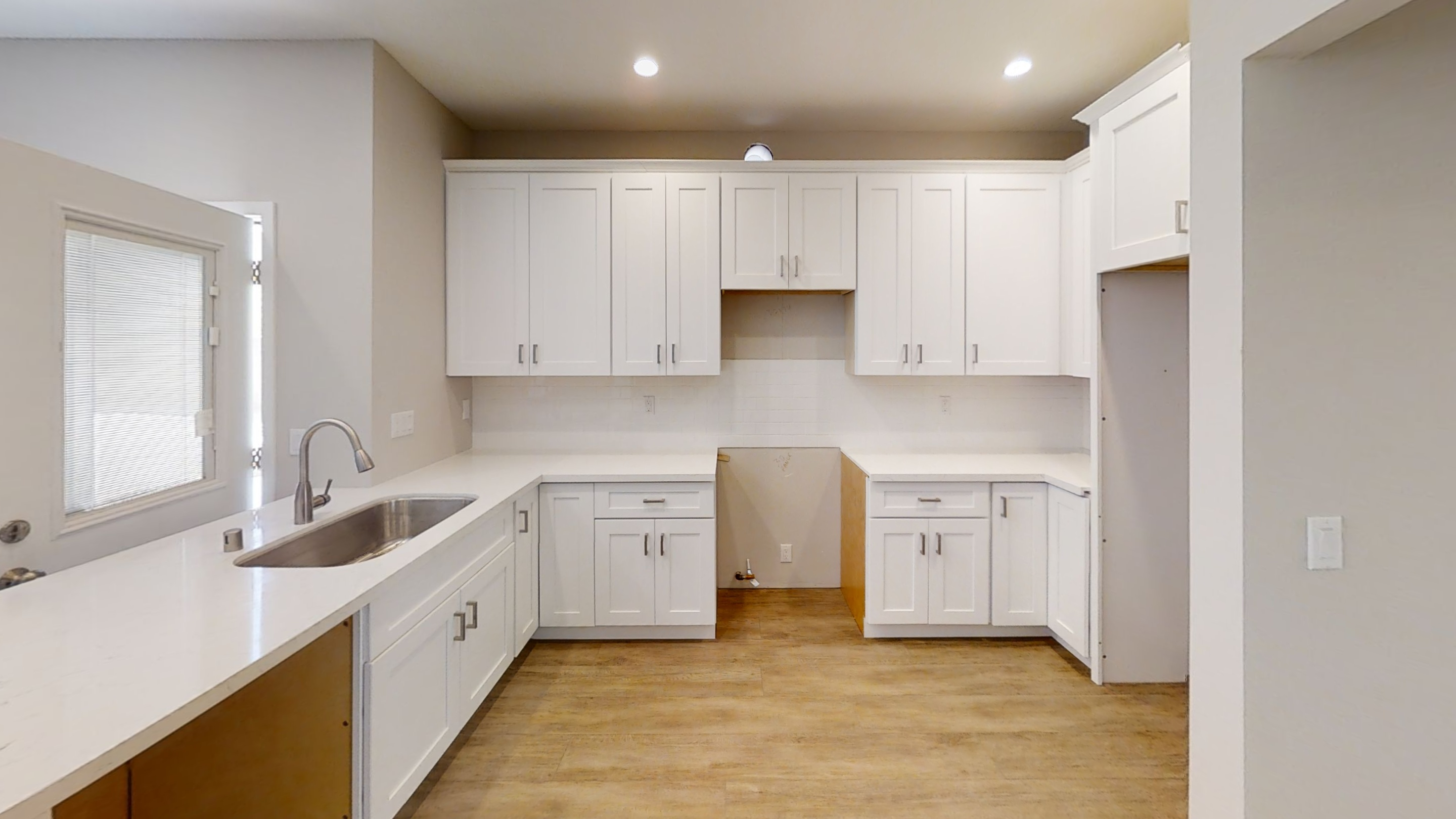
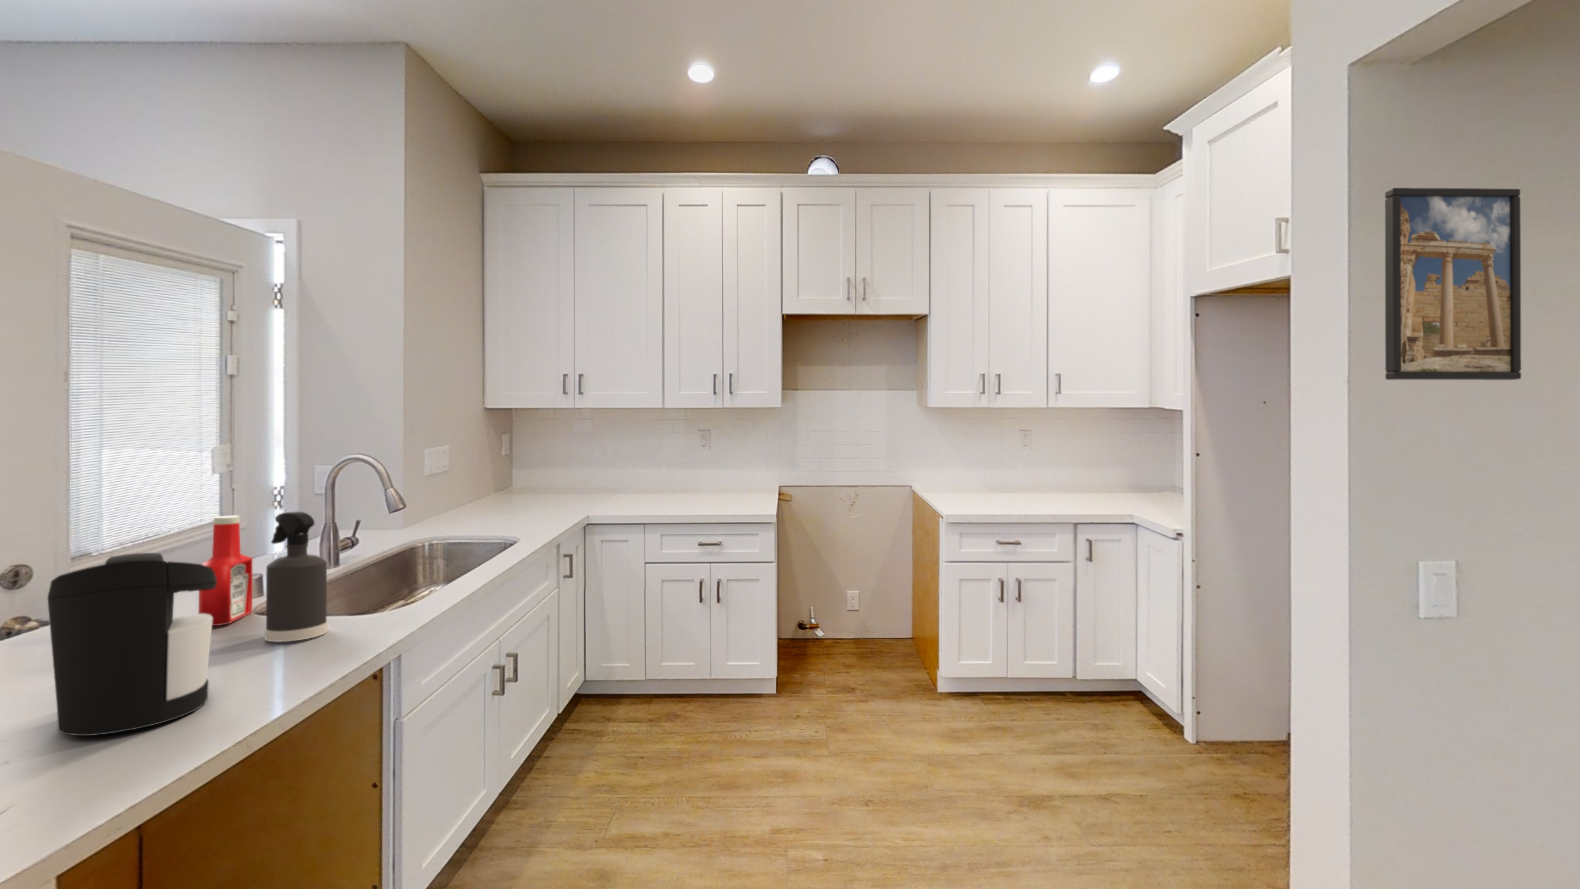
+ spray bottle (294, 573)
+ coffee maker (138, 630)
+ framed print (1452, 284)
+ soap bottle (226, 568)
